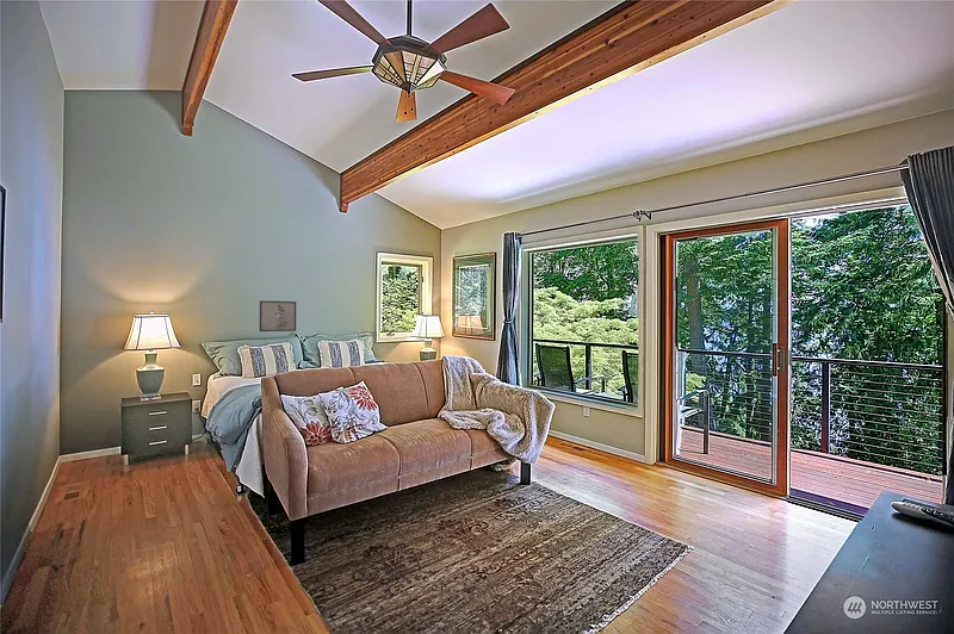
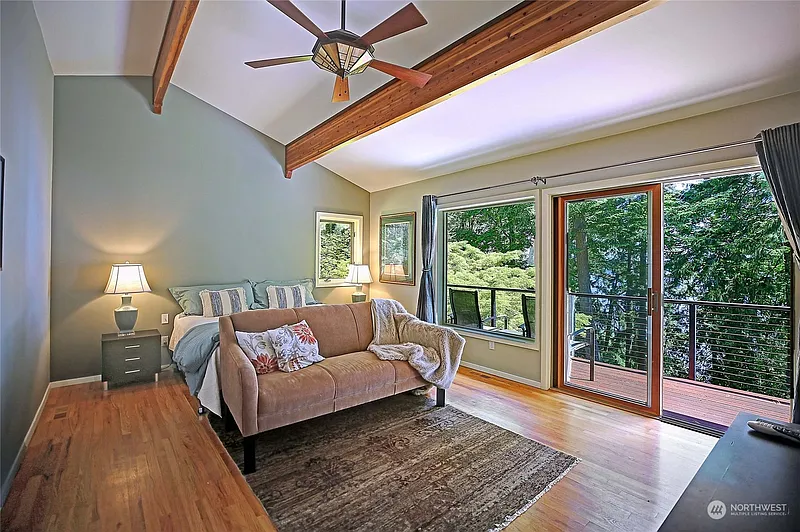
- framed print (278, 316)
